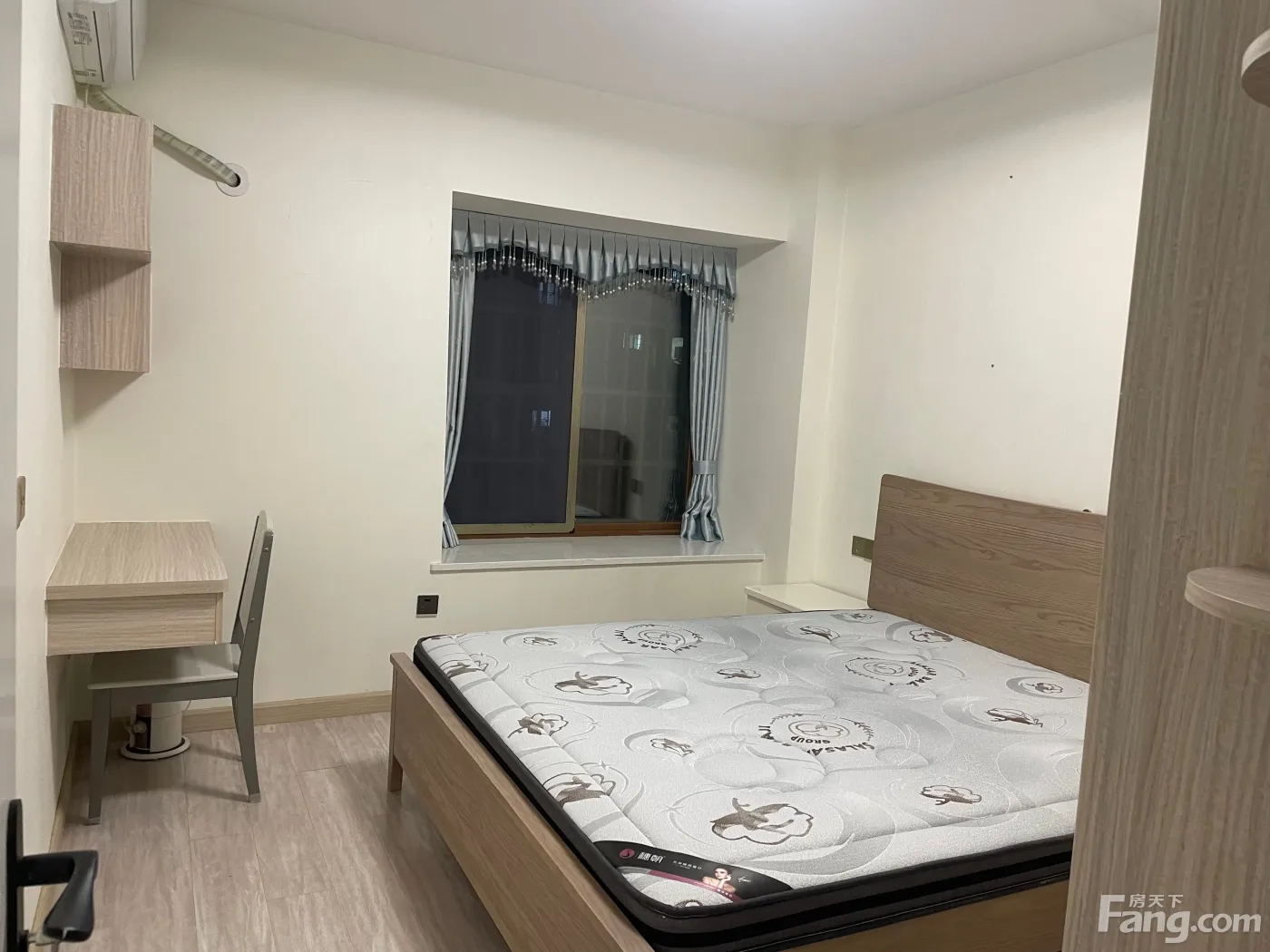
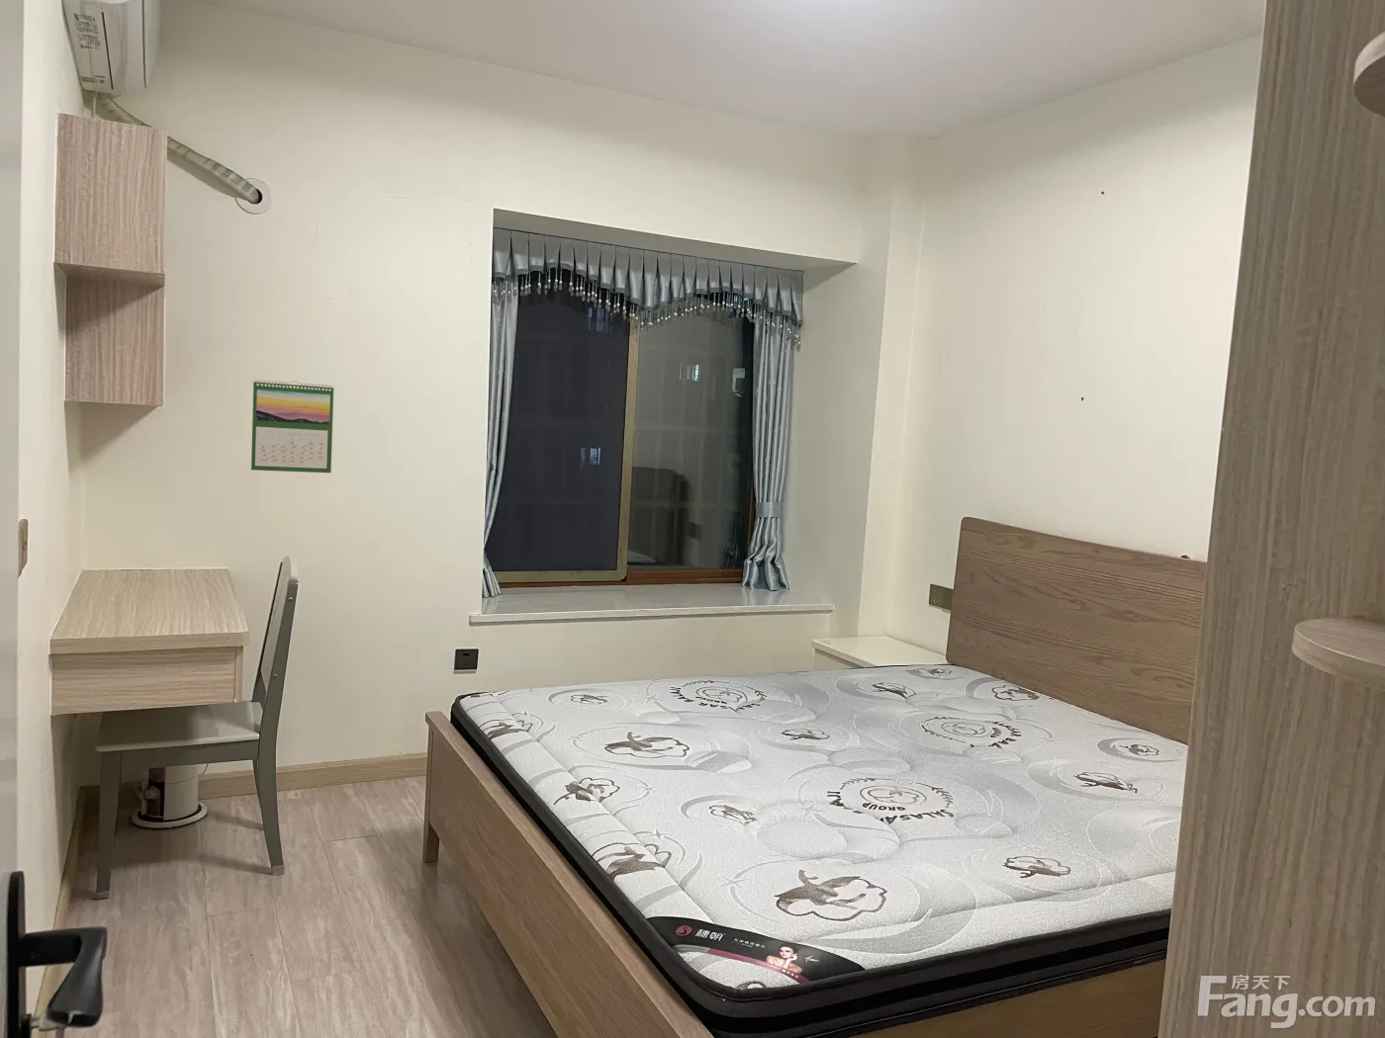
+ calendar (293, 426)
